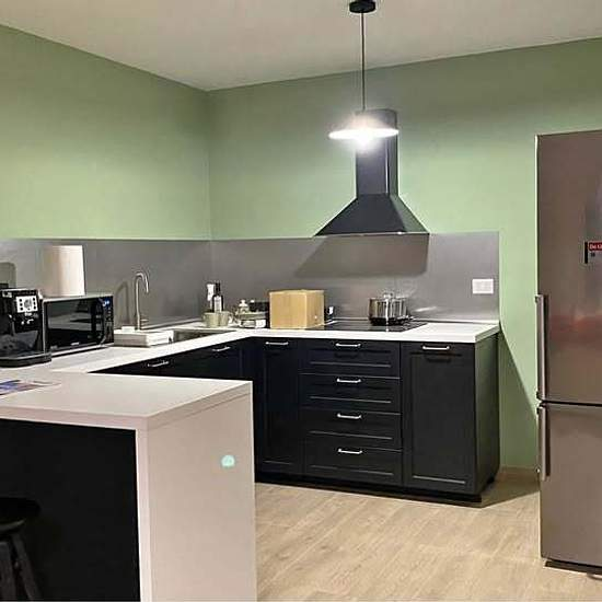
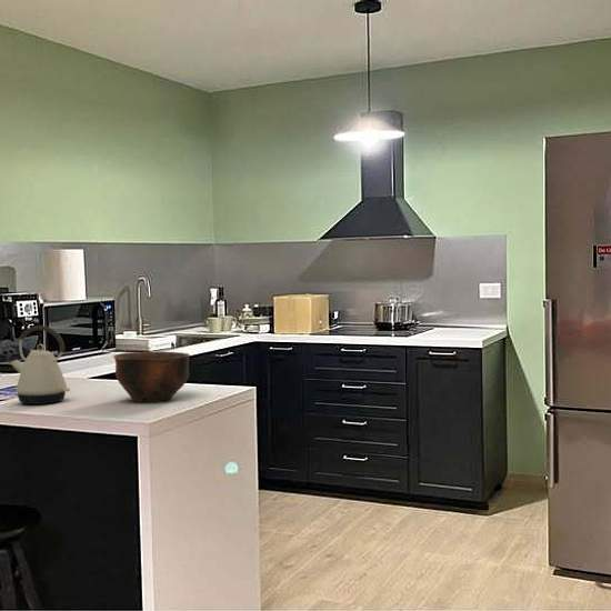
+ bowl (152, 377)
+ kettle (39, 363)
